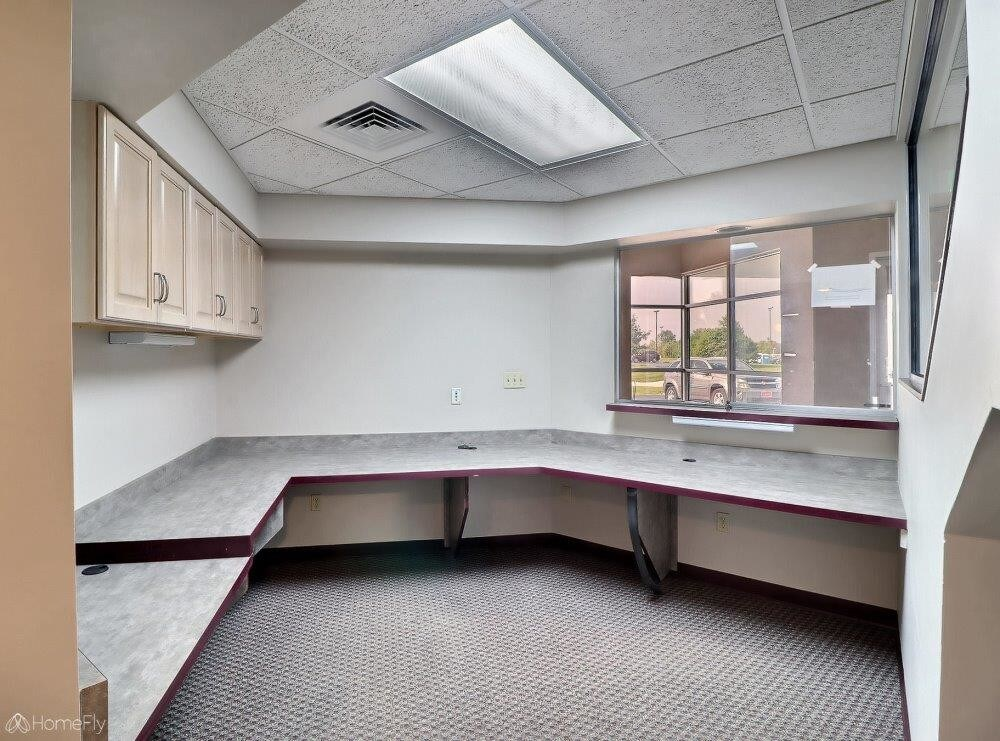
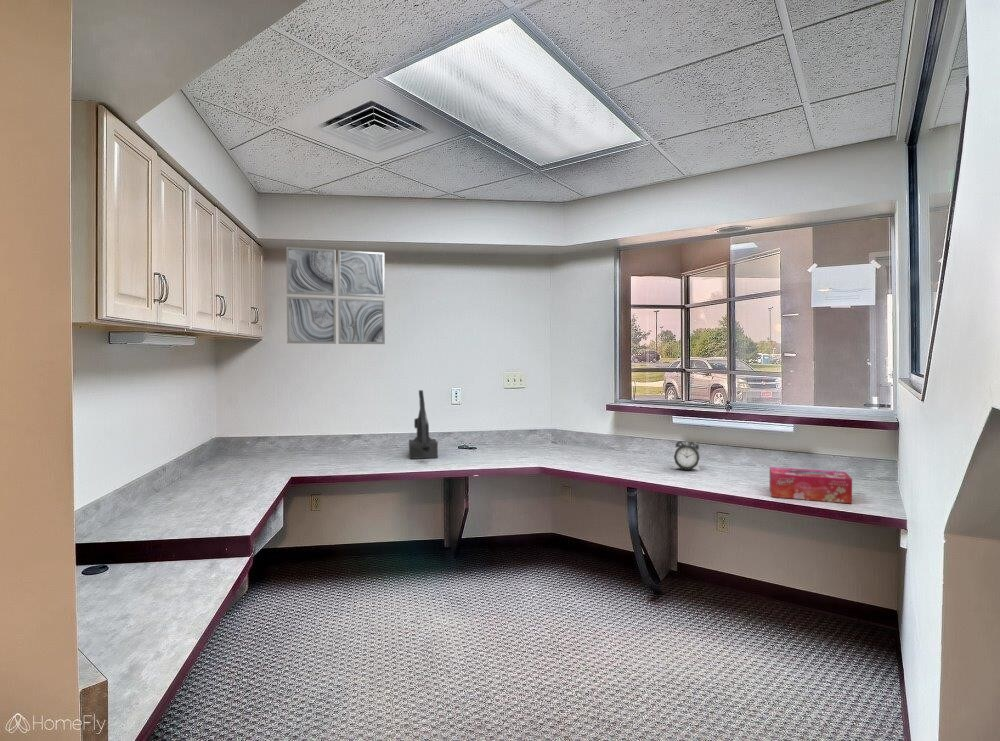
+ desk lamp (423, 424)
+ alarm clock (686, 455)
+ tissue box (808, 484)
+ wall art (335, 298)
